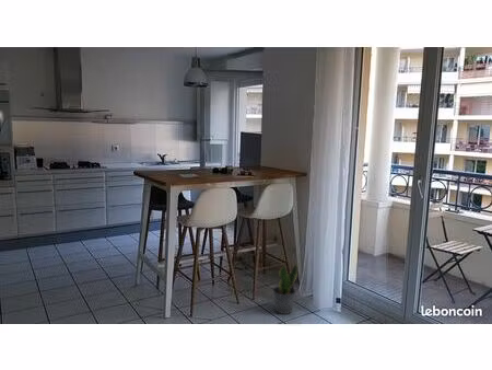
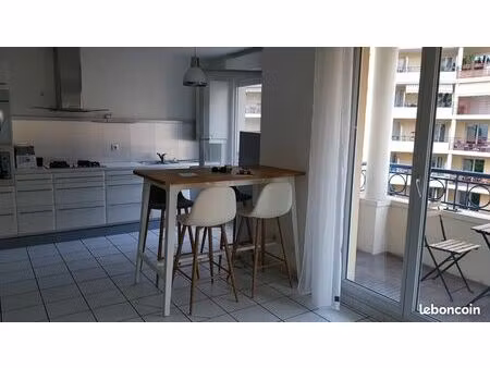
- potted plant (284, 286)
